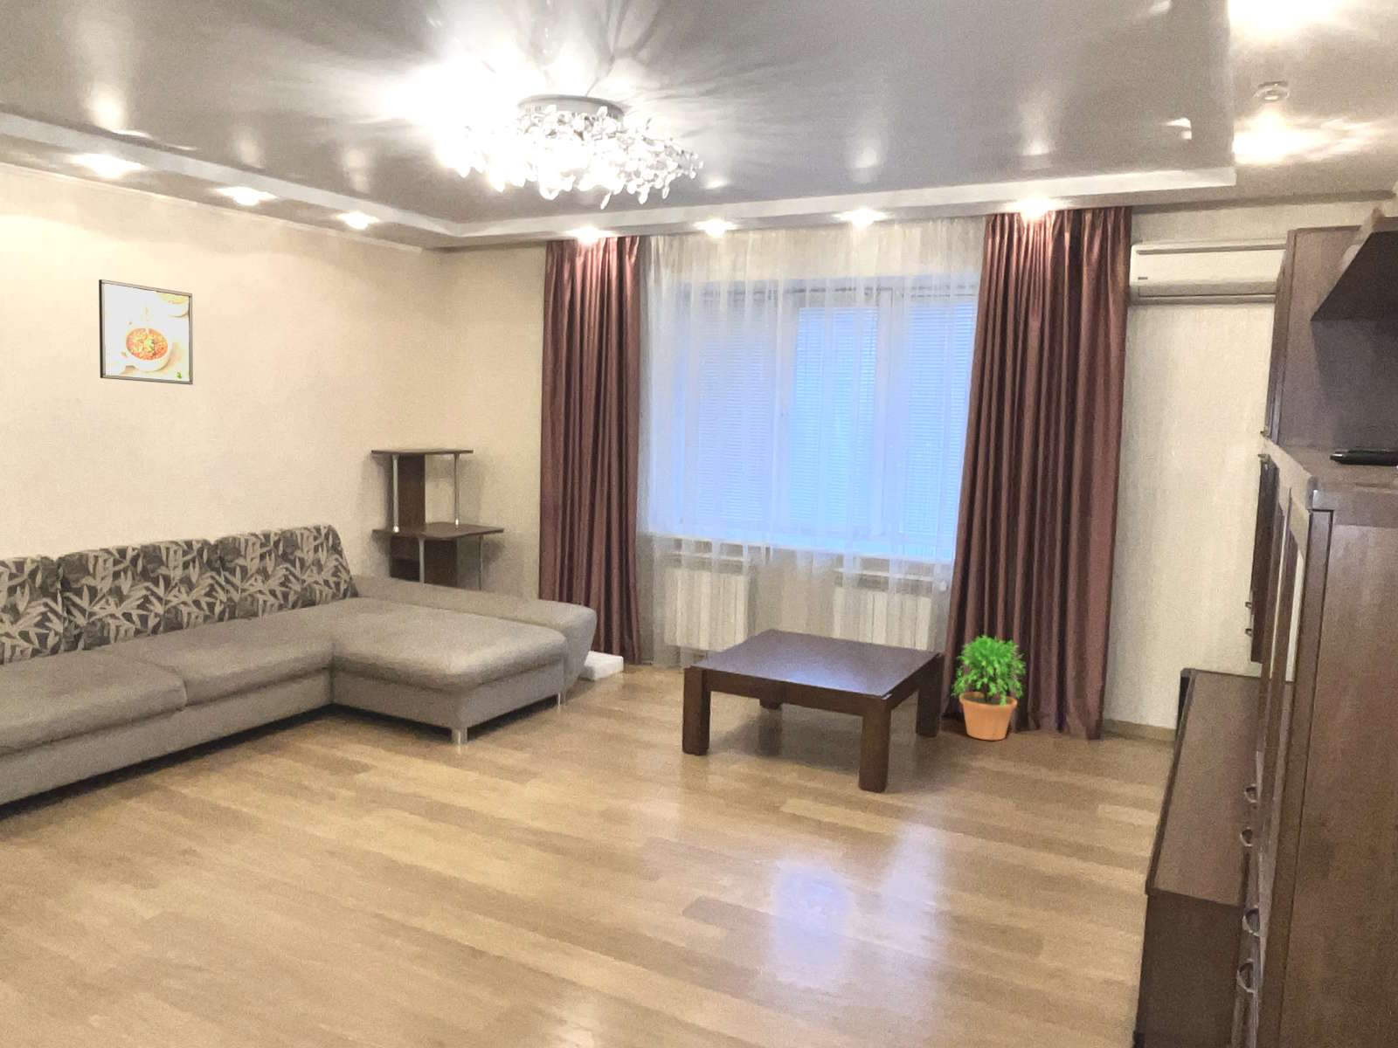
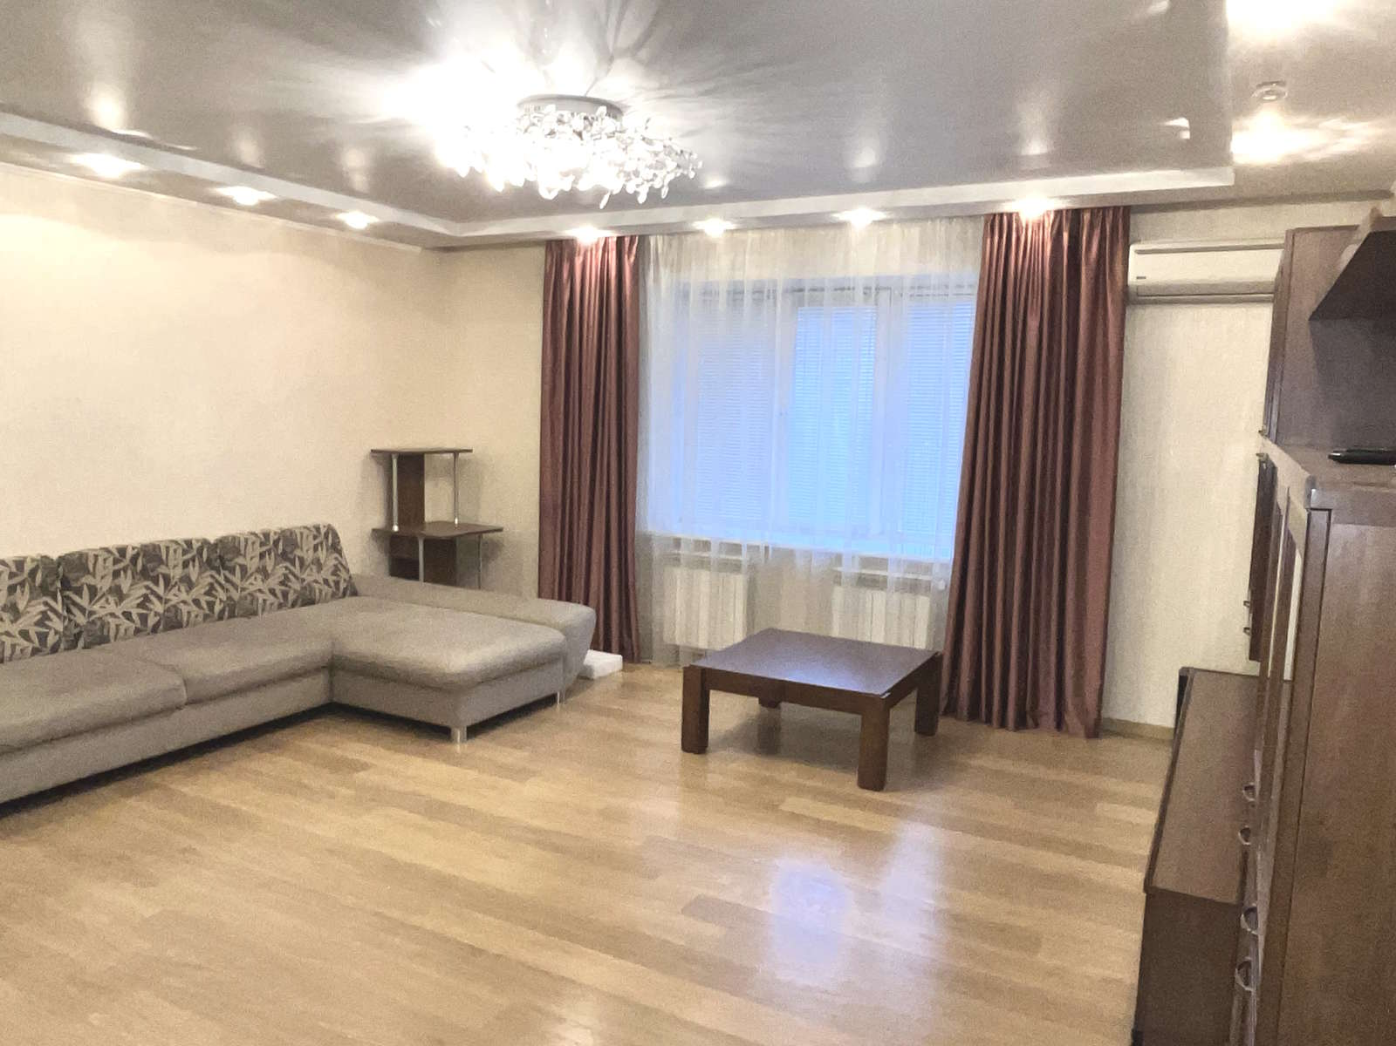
- potted plant (986, 683)
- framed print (148, 334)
